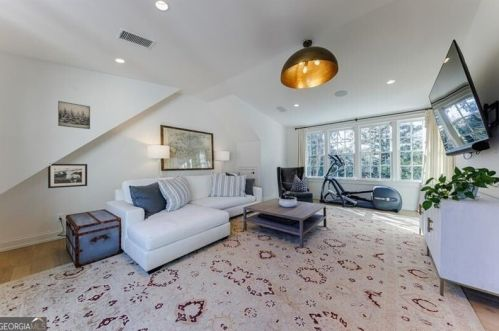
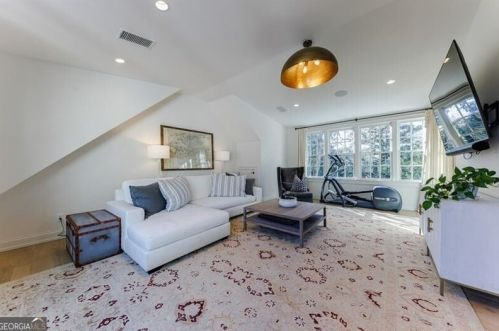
- picture frame (68, 175)
- wall art (74, 115)
